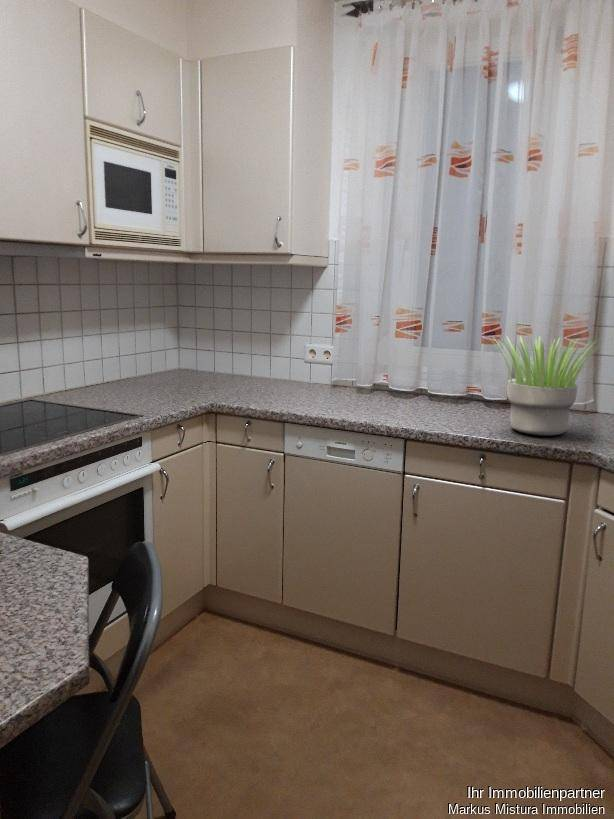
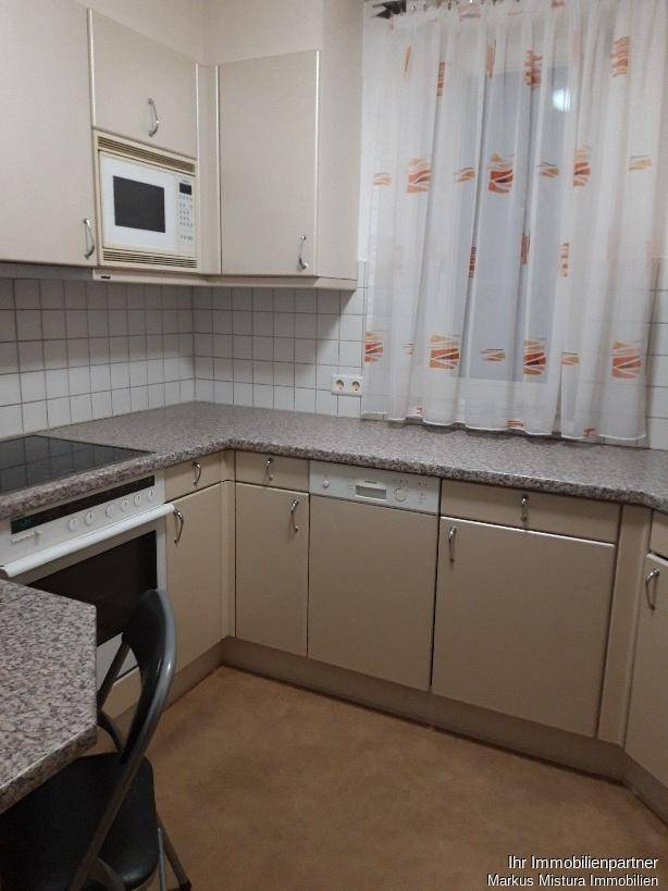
- potted plant (541, 385)
